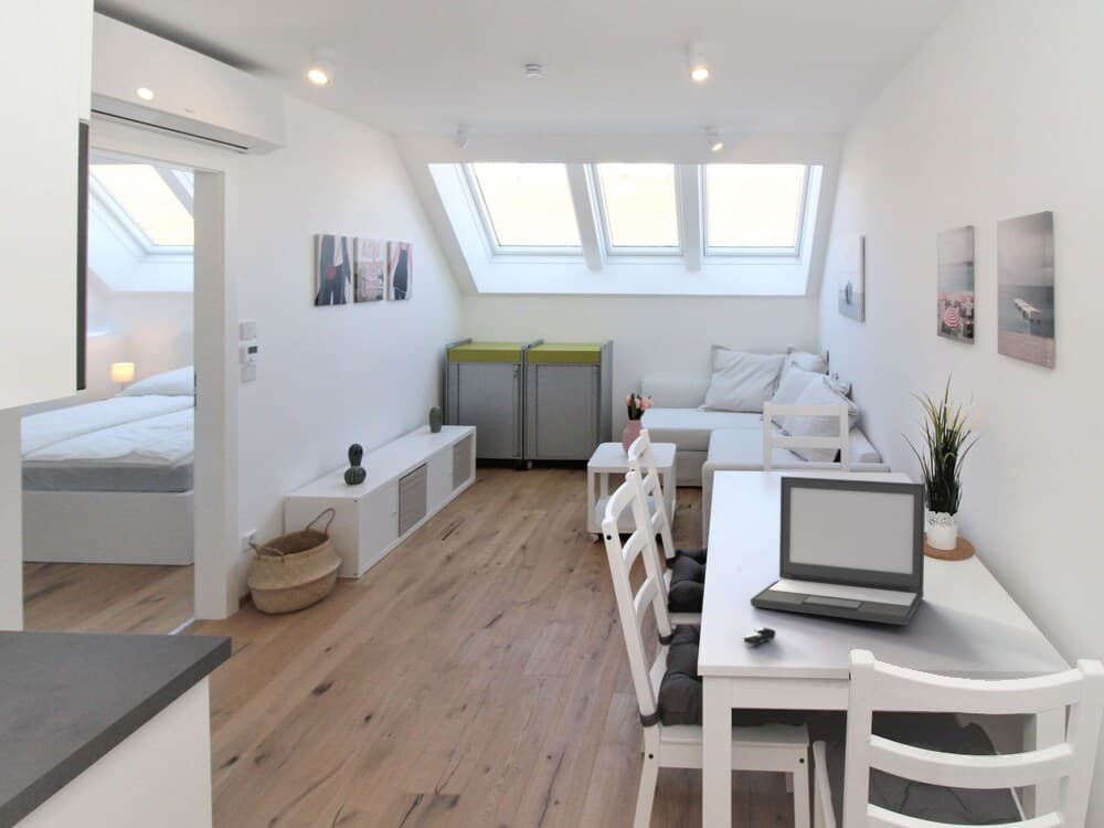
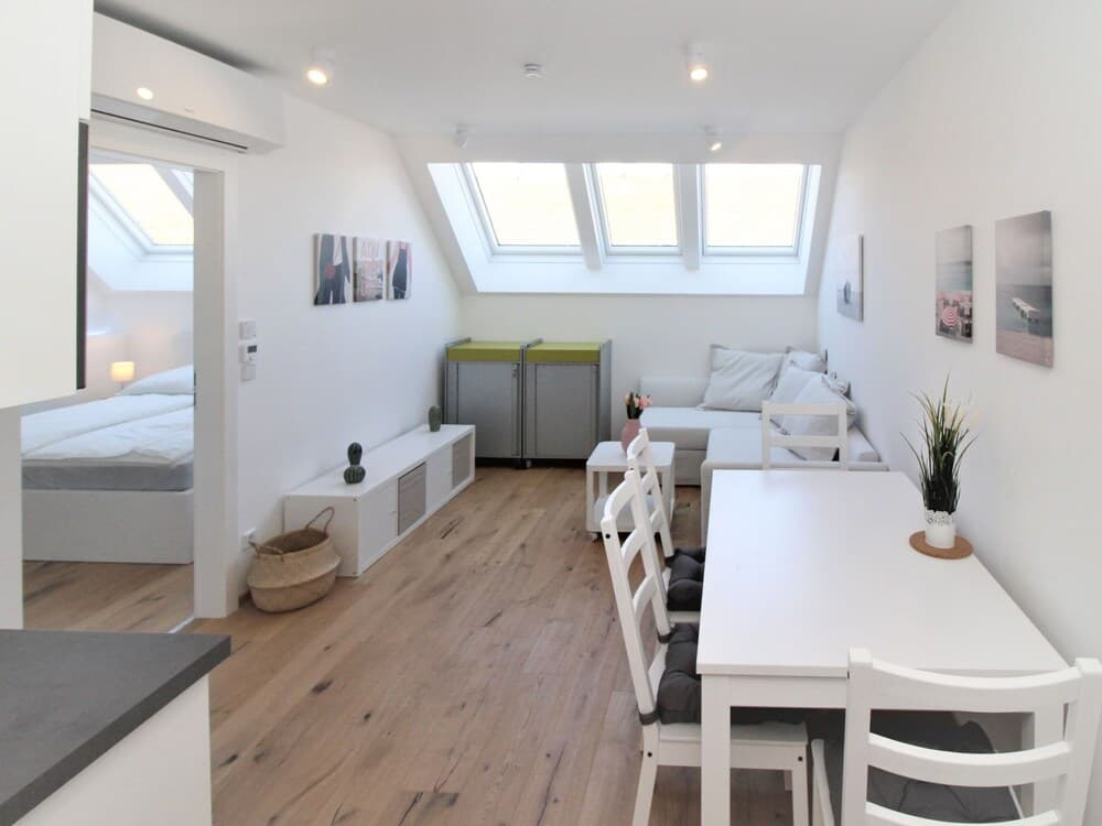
- computer mouse (765, 630)
- laptop (839, 543)
